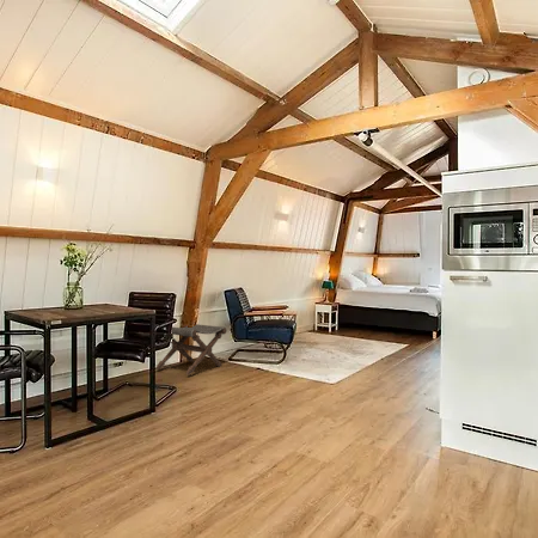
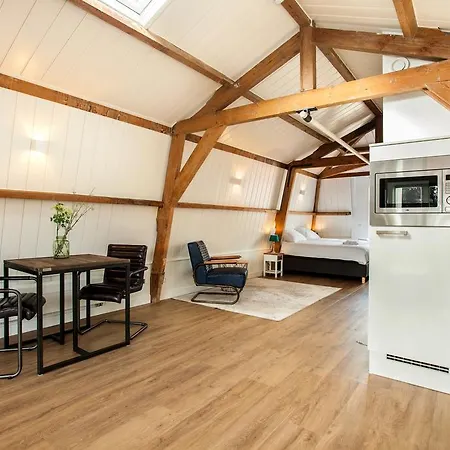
- footstool (191, 347)
